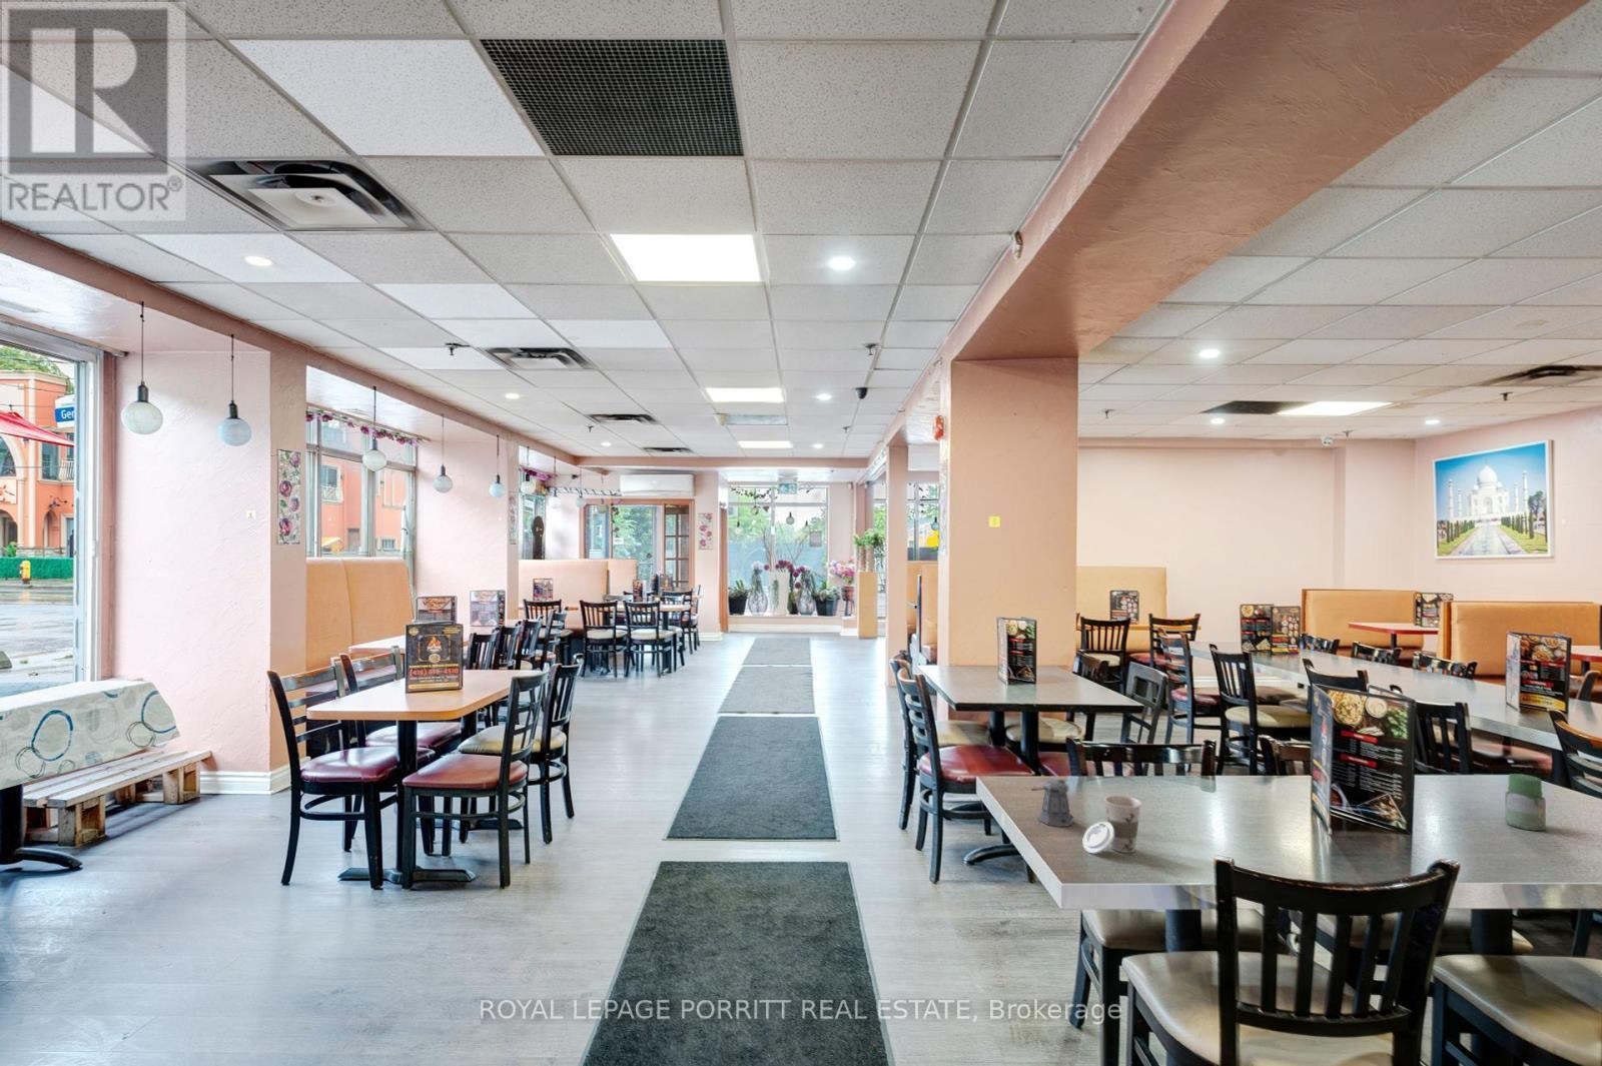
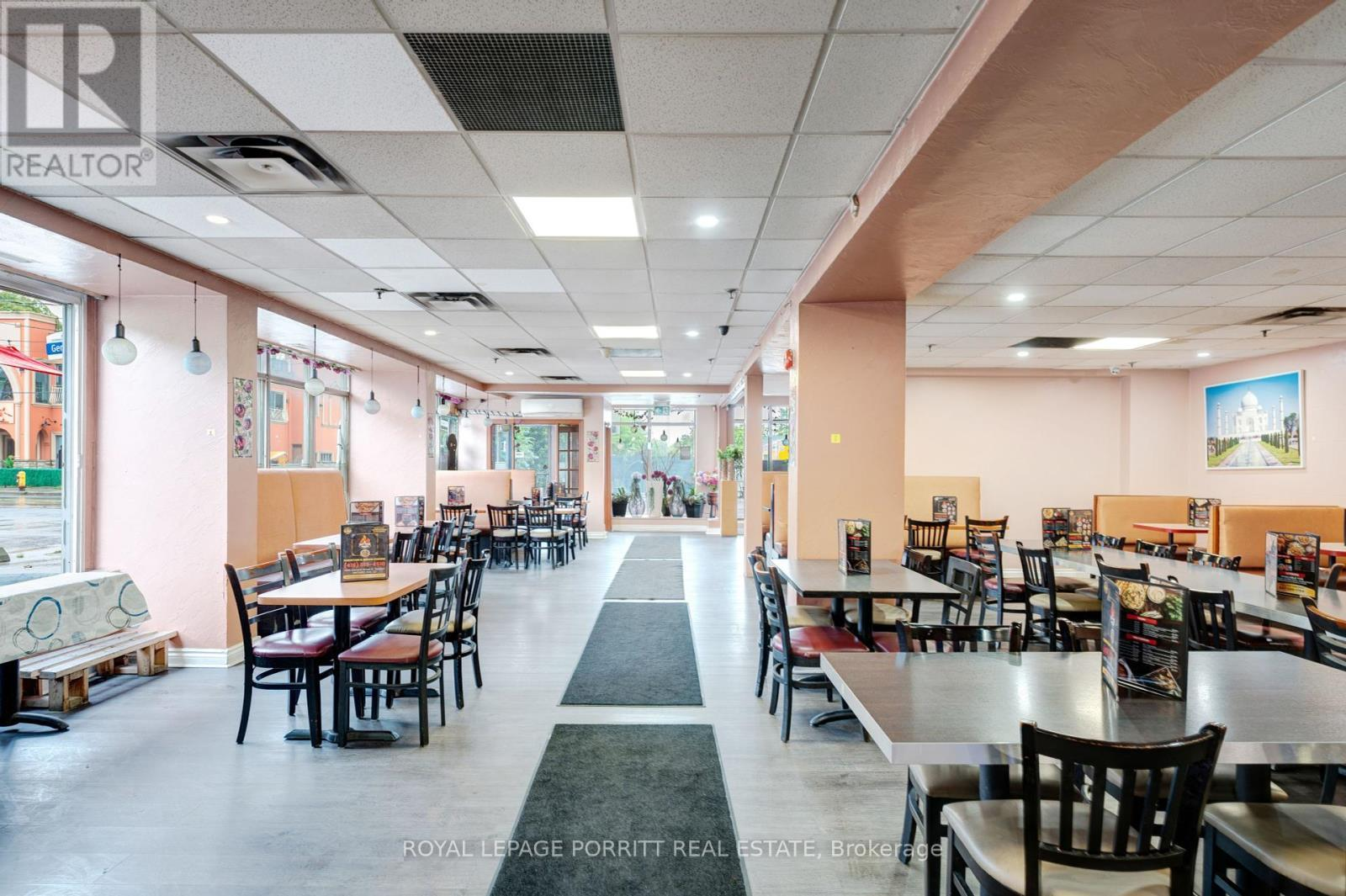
- jar (1525, 801)
- cup (1113, 824)
- pepper shaker (1052, 800)
